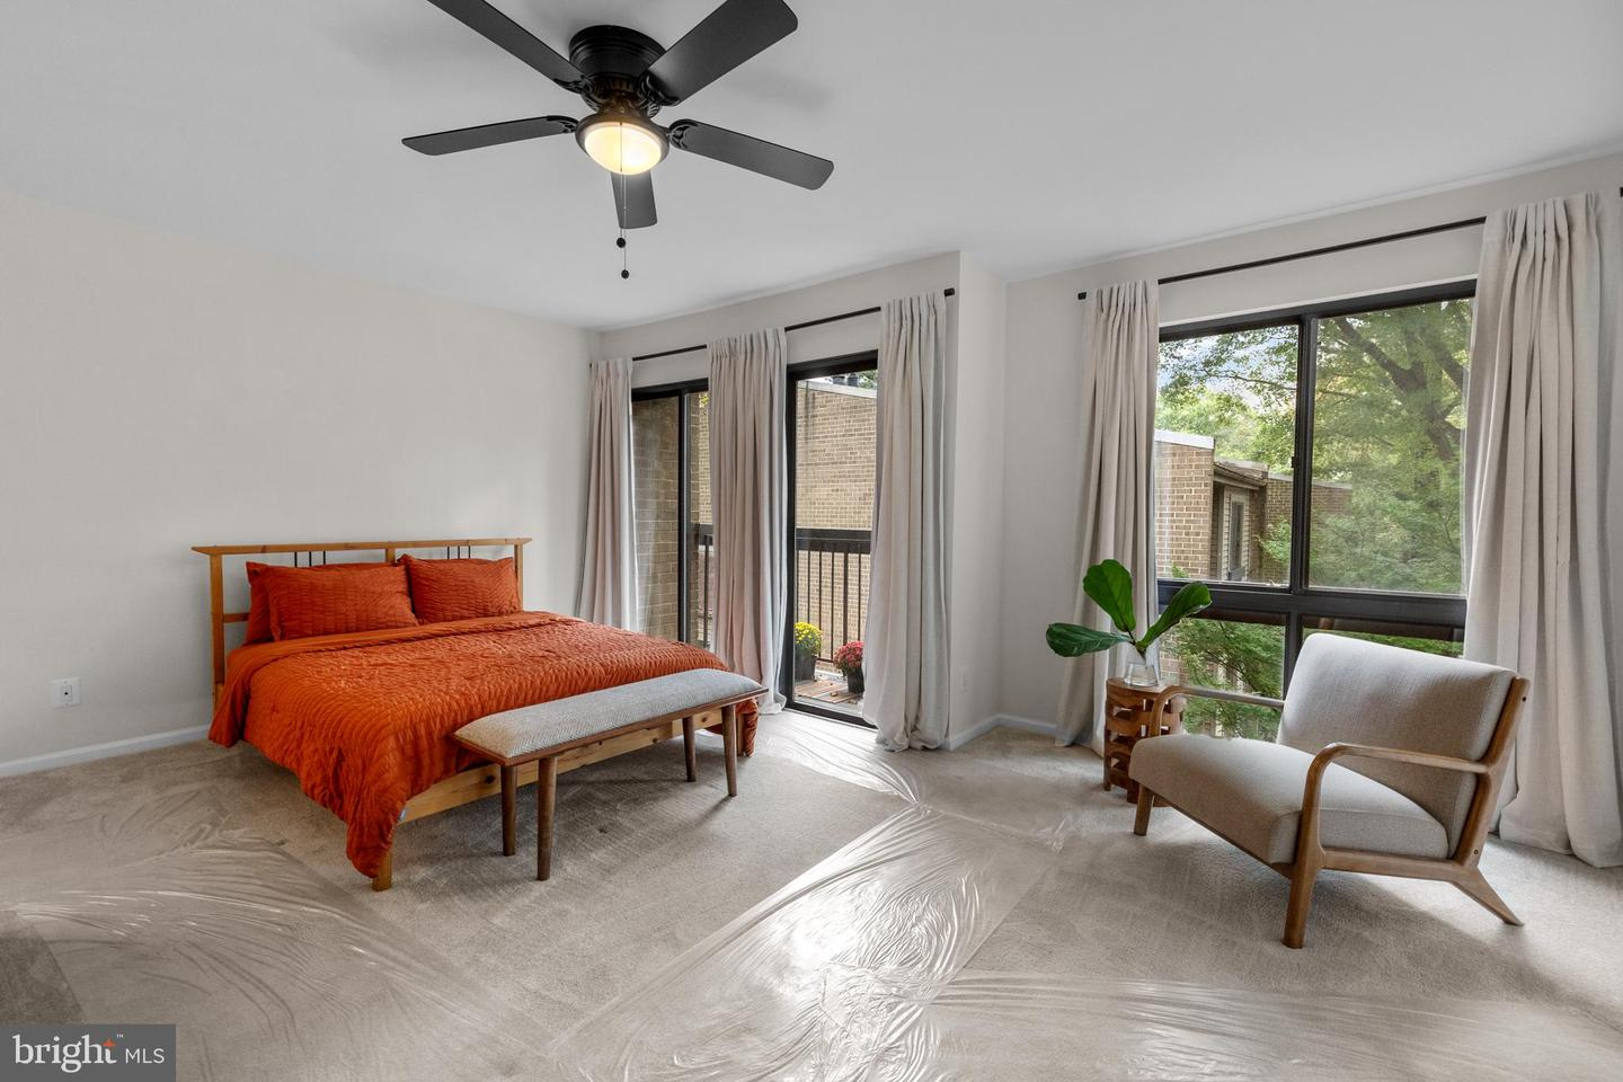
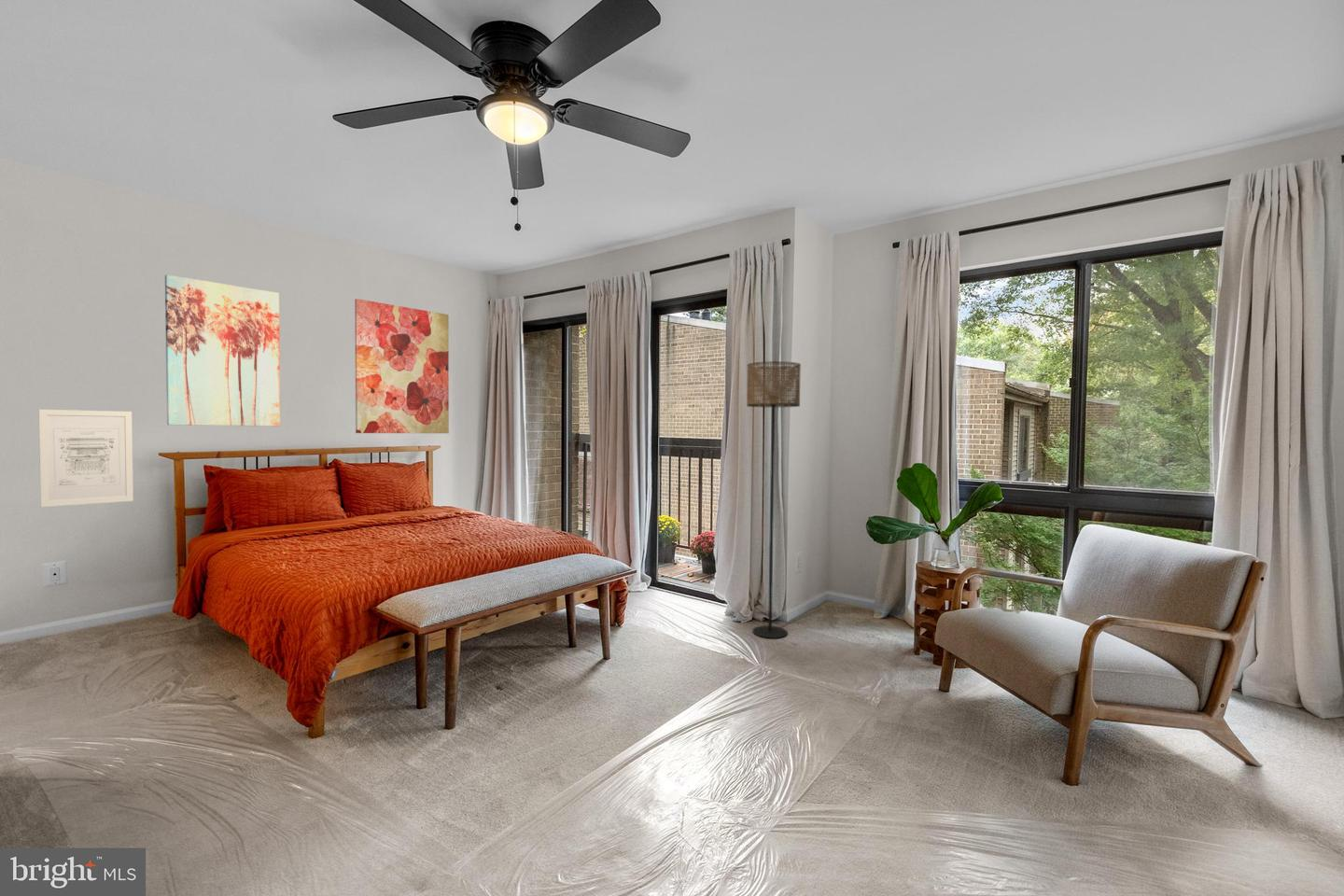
+ wall art (226, 355)
+ wall art (404, 370)
+ floor lamp (771, 499)
+ wall art (88, 456)
